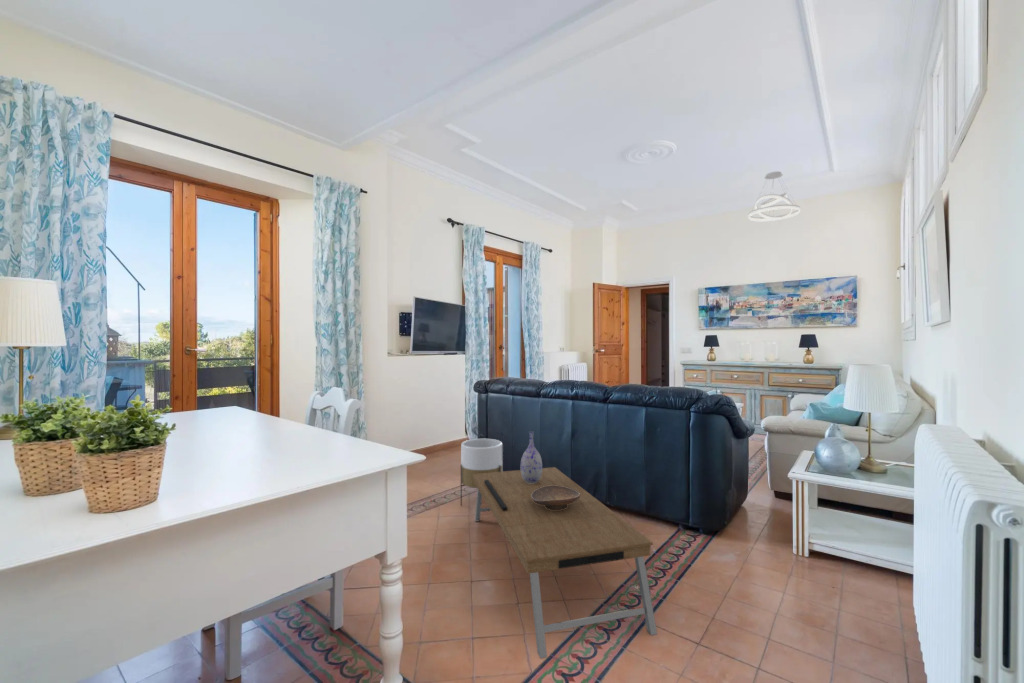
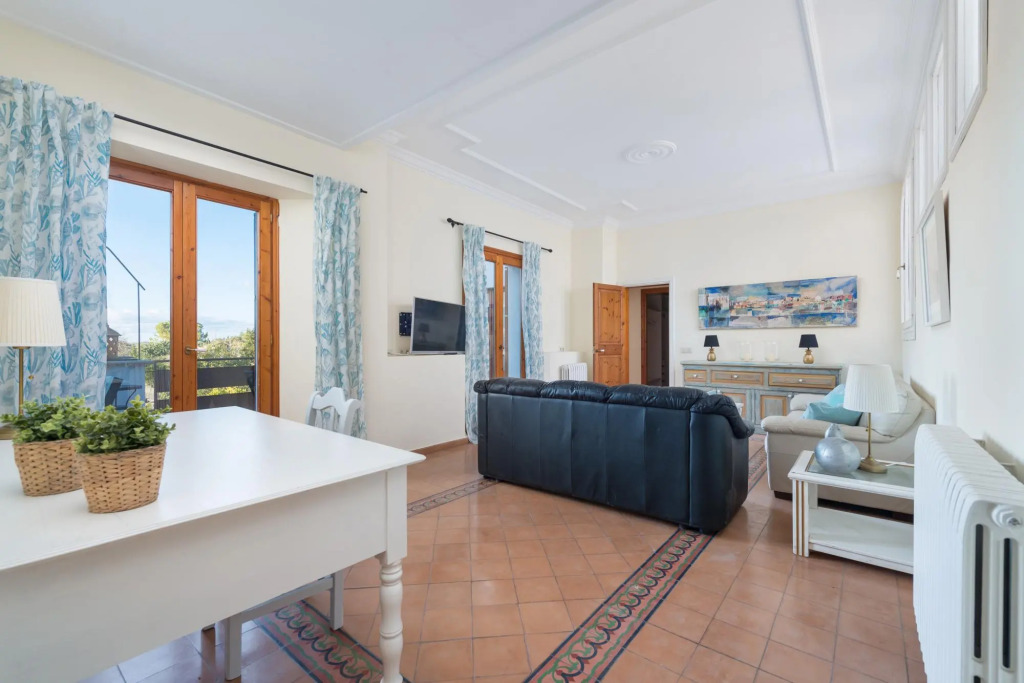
- coffee table (544, 530)
- pendant light (773, 195)
- planter (481, 472)
- decorative bowl (555, 494)
- vase (531, 453)
